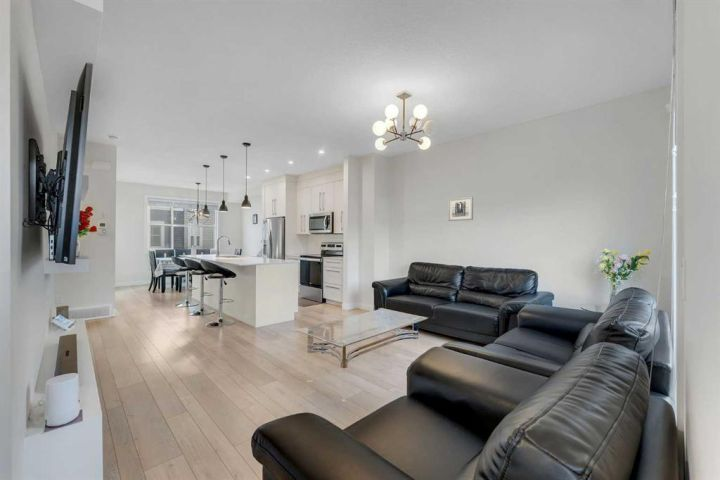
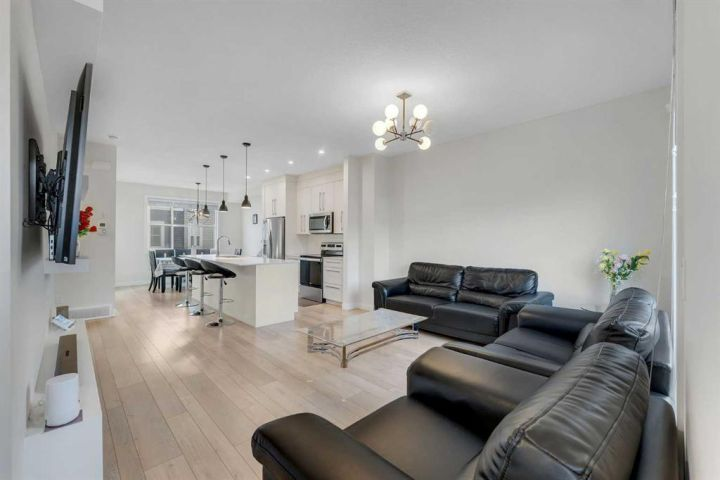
- wall art (460, 209)
